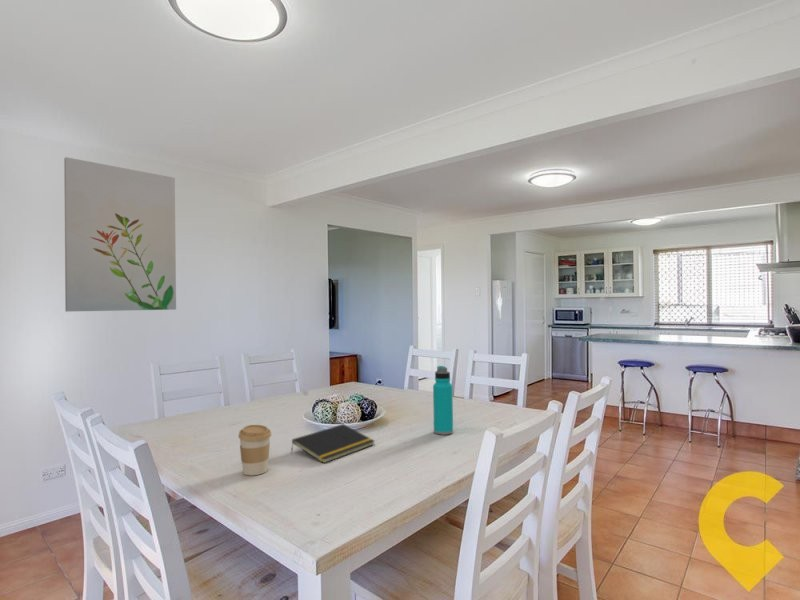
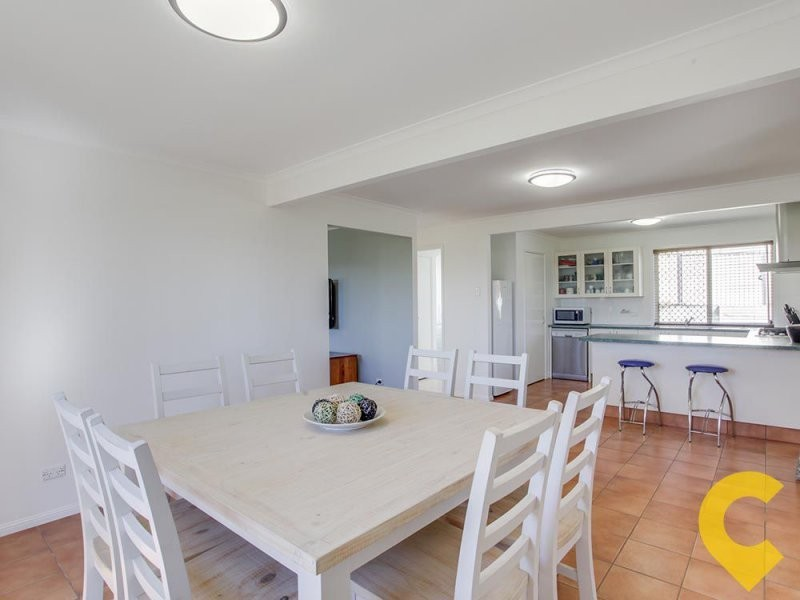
- coffee cup (255, 449)
- wall art (124, 239)
- notepad (334, 441)
- water bottle (442, 399)
